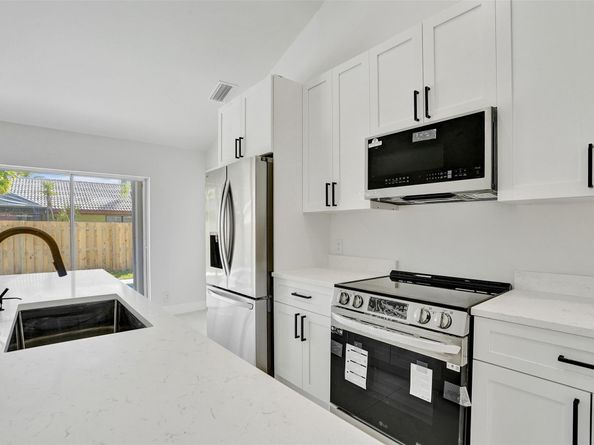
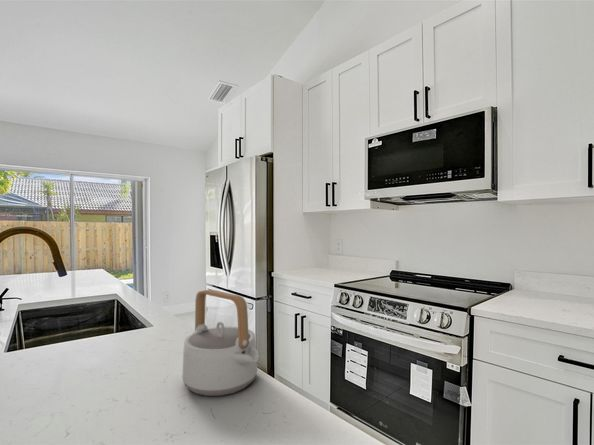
+ teapot (224, 338)
